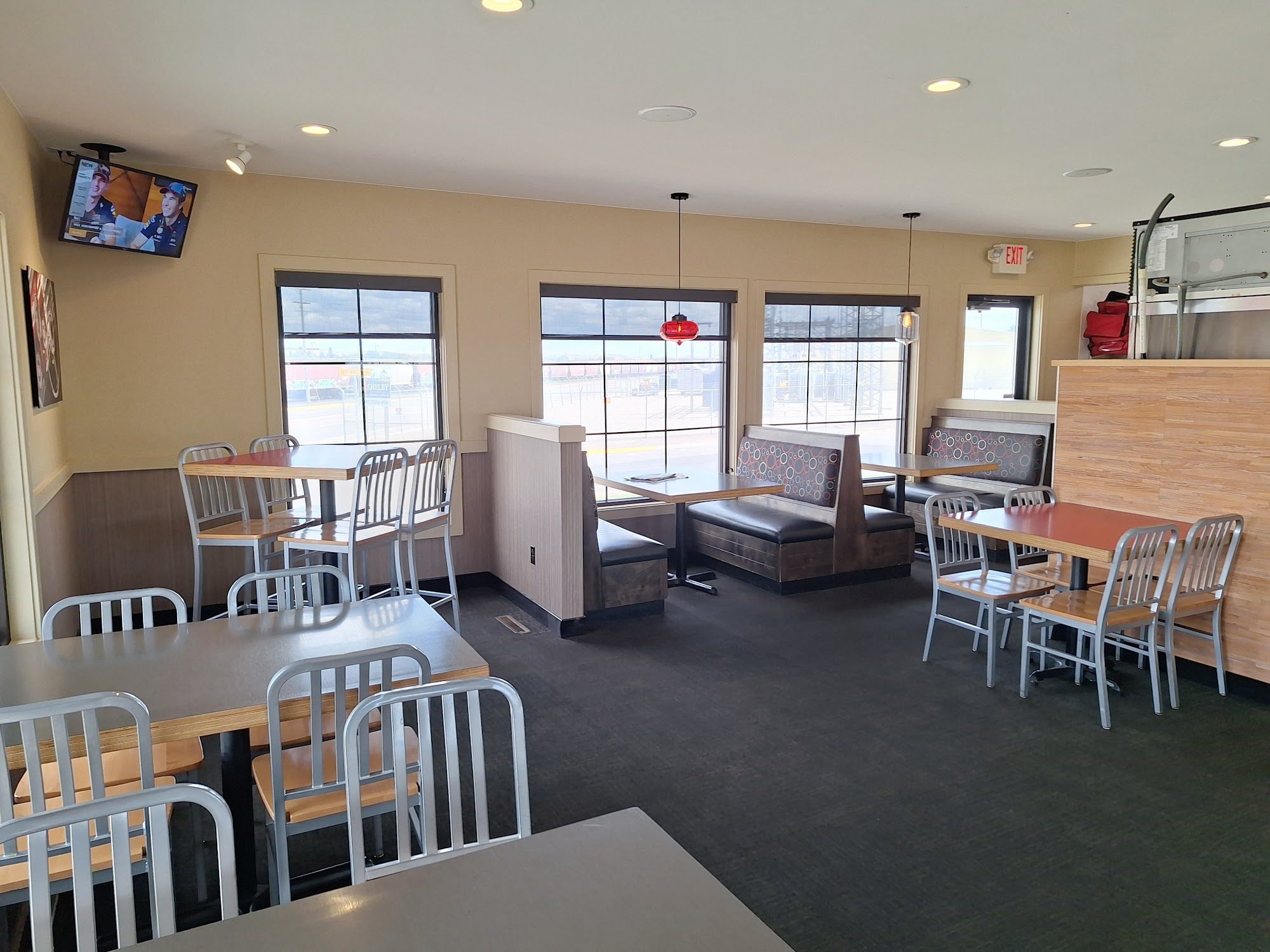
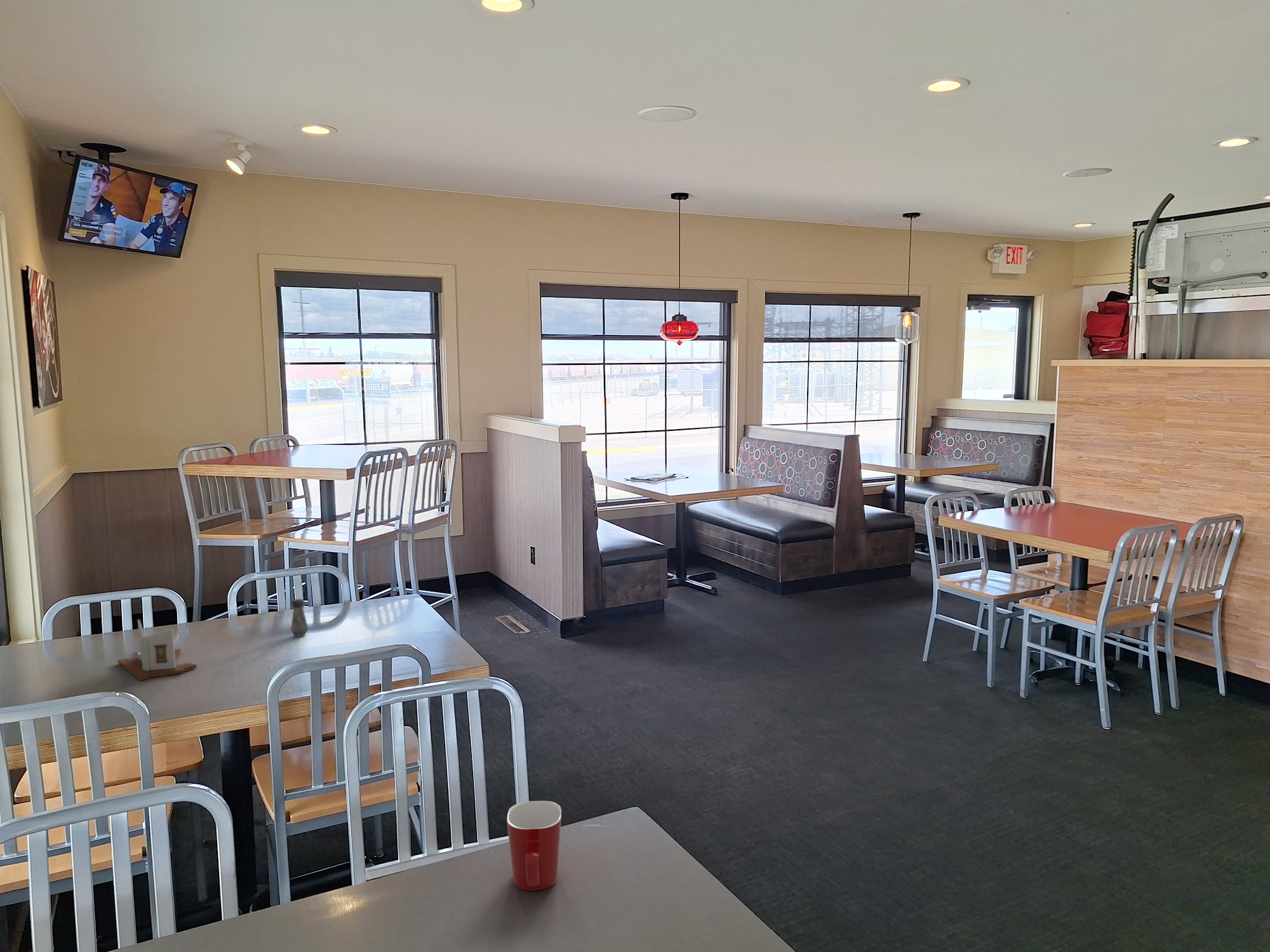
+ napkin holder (157, 640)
+ salt shaker (298, 617)
+ mug (534, 854)
